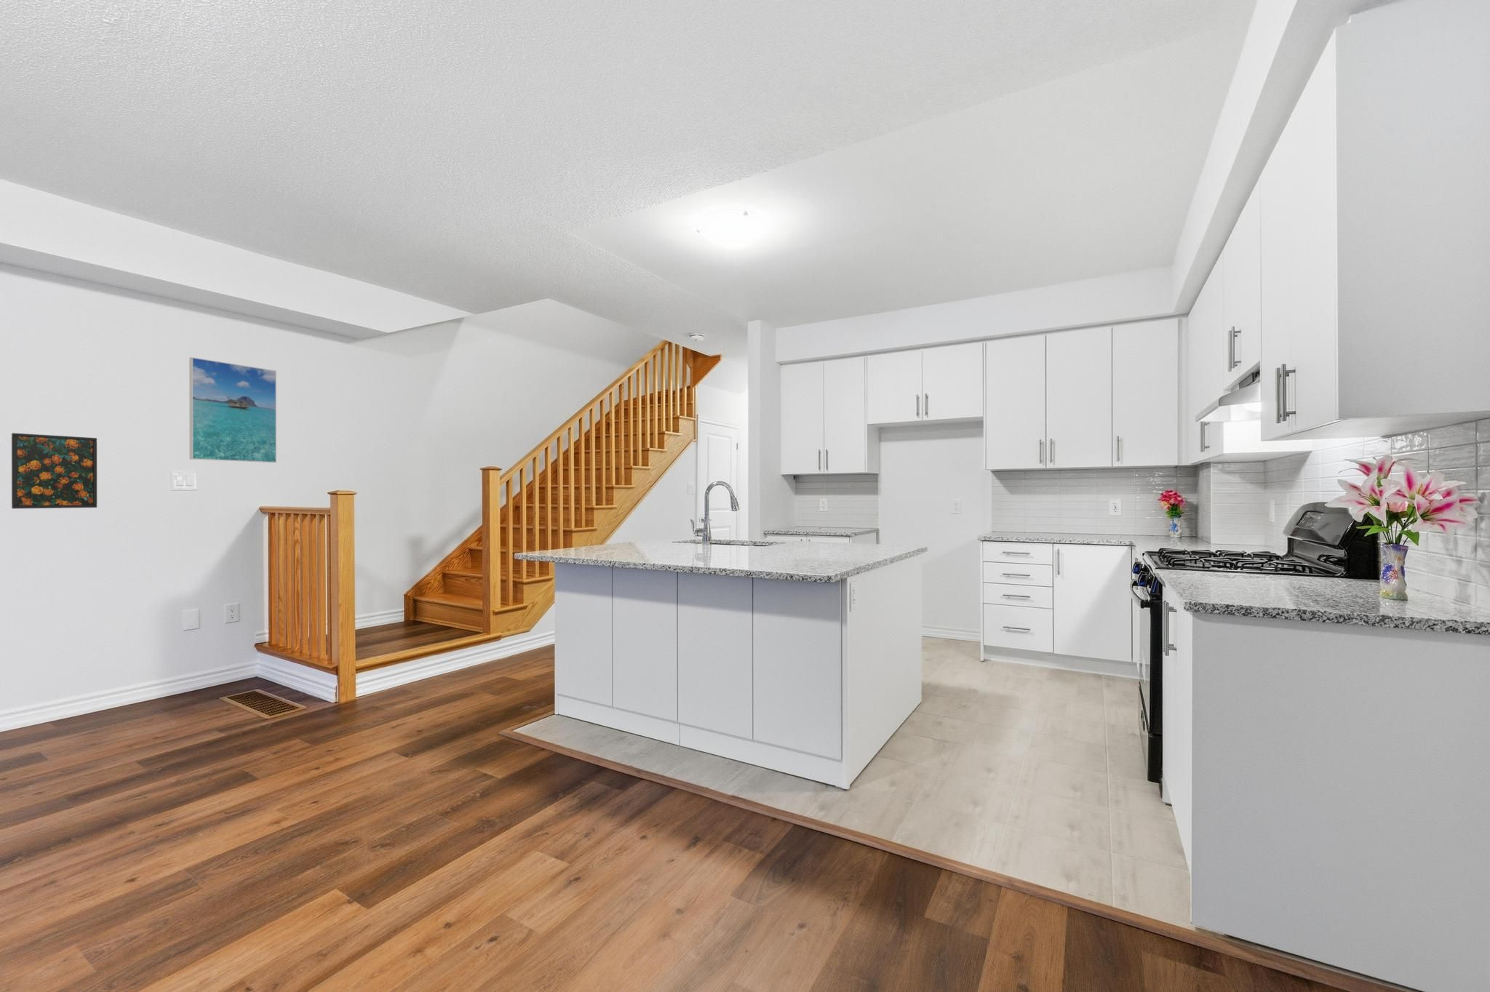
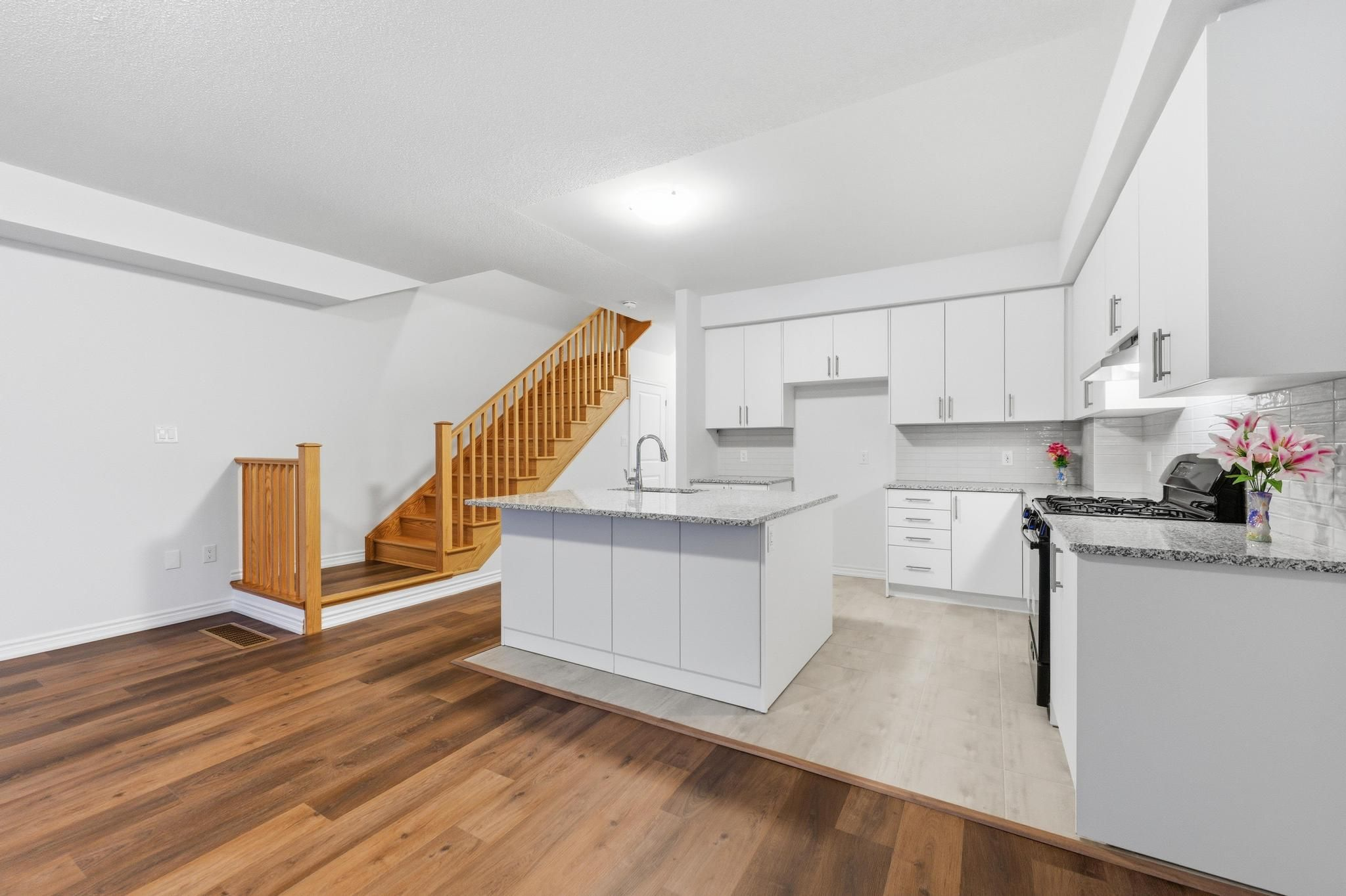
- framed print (56, 472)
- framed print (235, 412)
